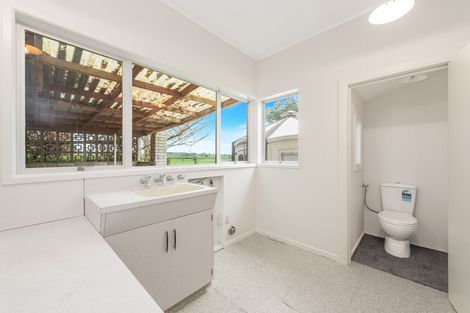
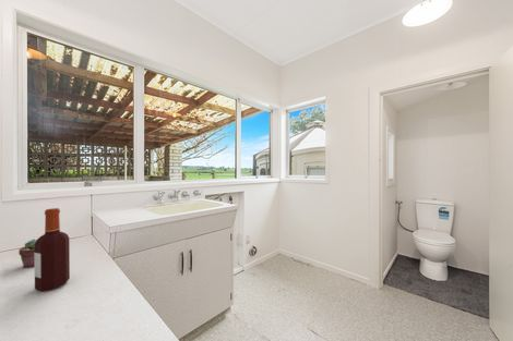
+ potted succulent (33, 252)
+ bottle (52, 246)
